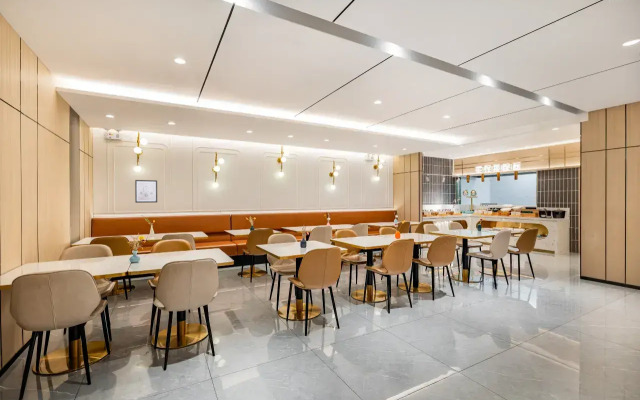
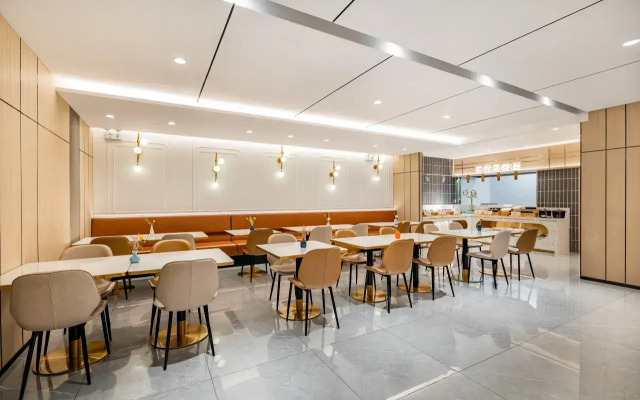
- wall art (146, 191)
